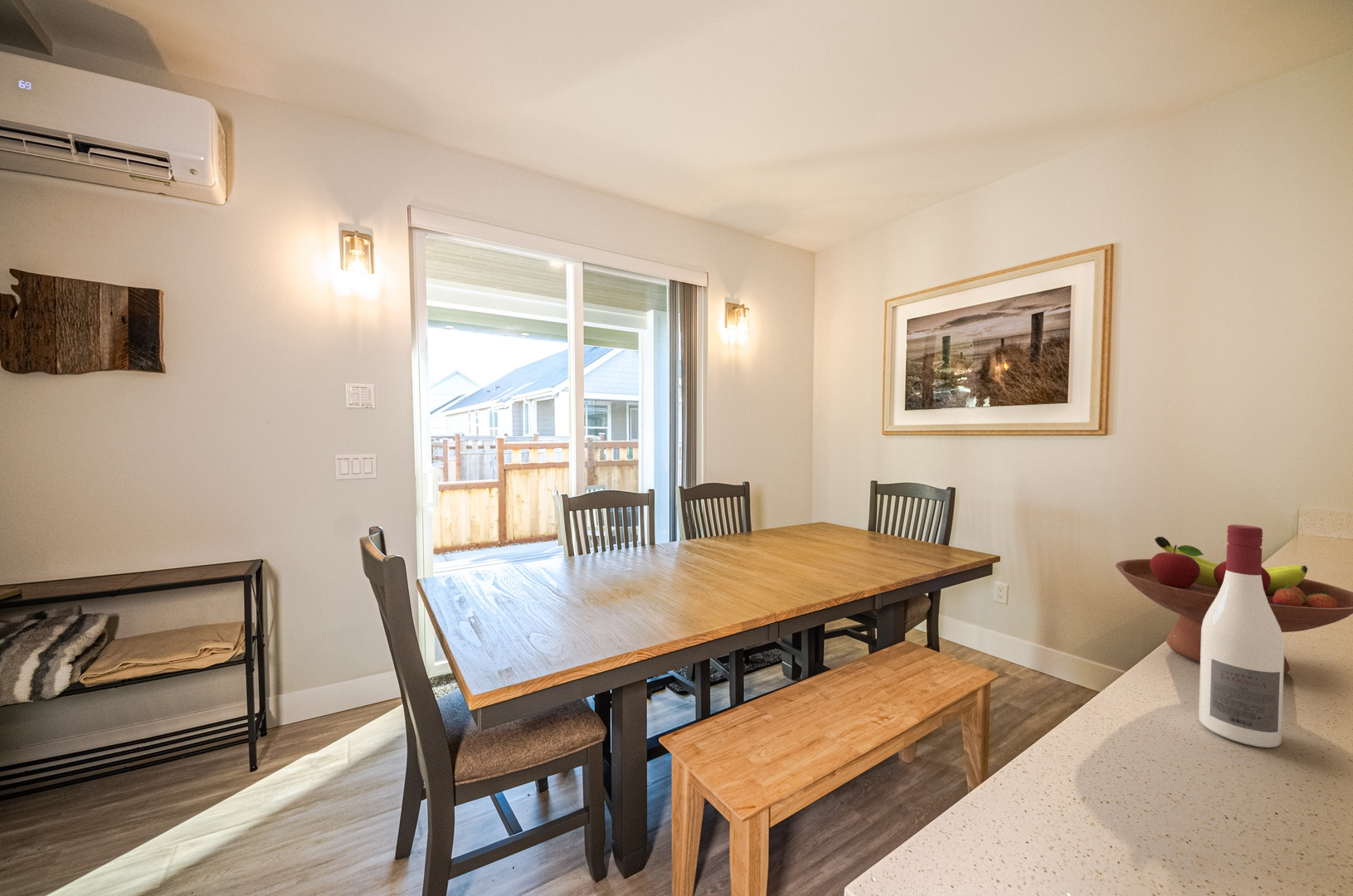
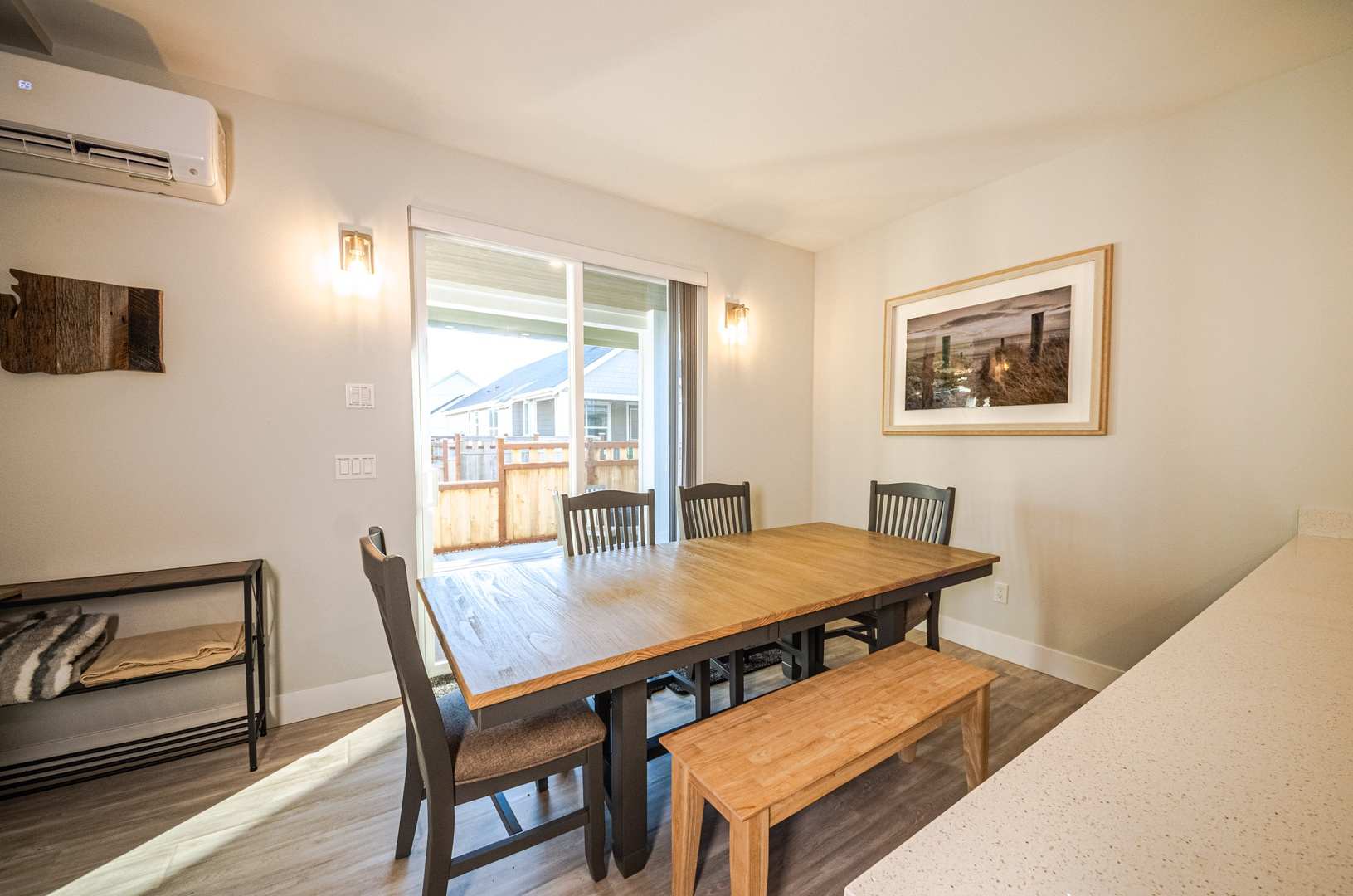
- fruit bowl (1216, 596)
- alcohol (1241, 630)
